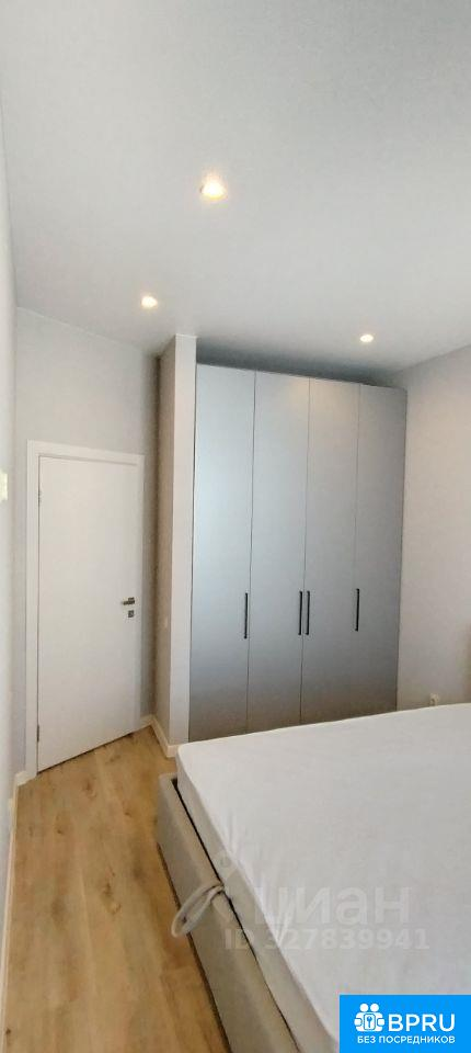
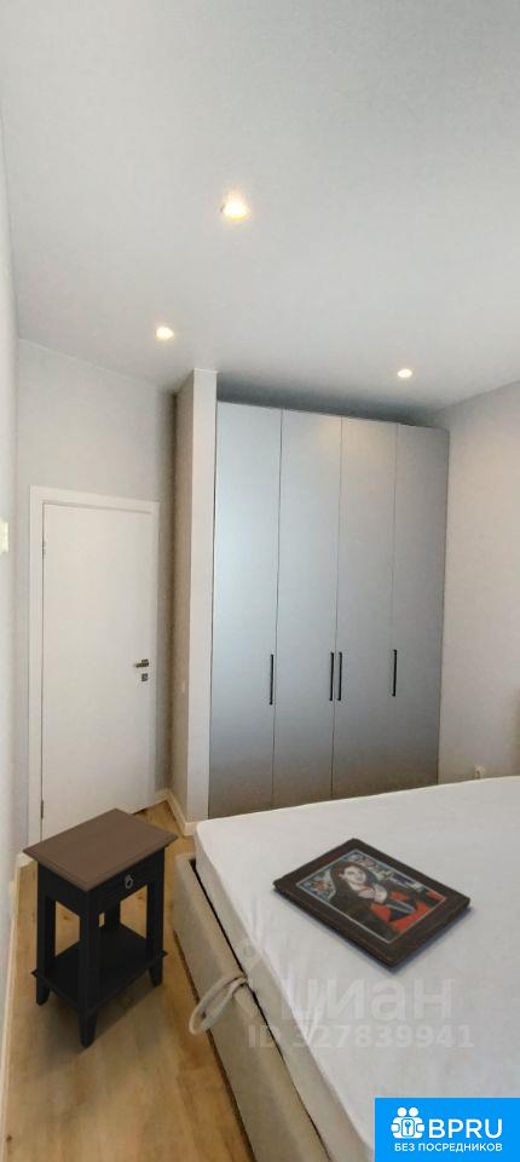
+ side table (104, 916)
+ religious icon (368, 891)
